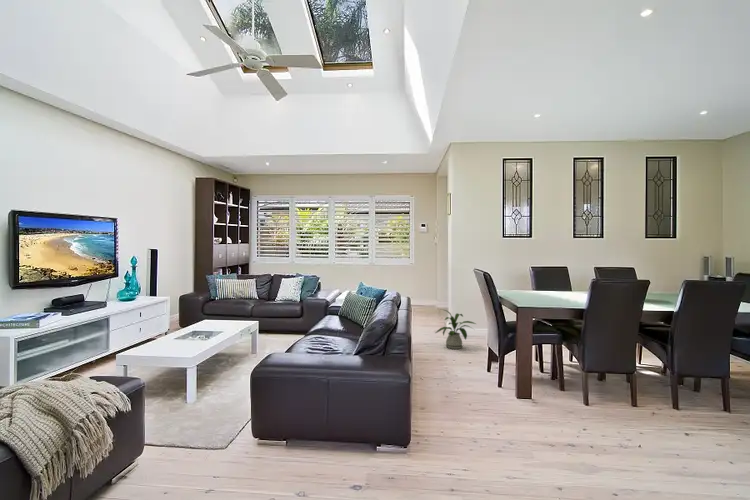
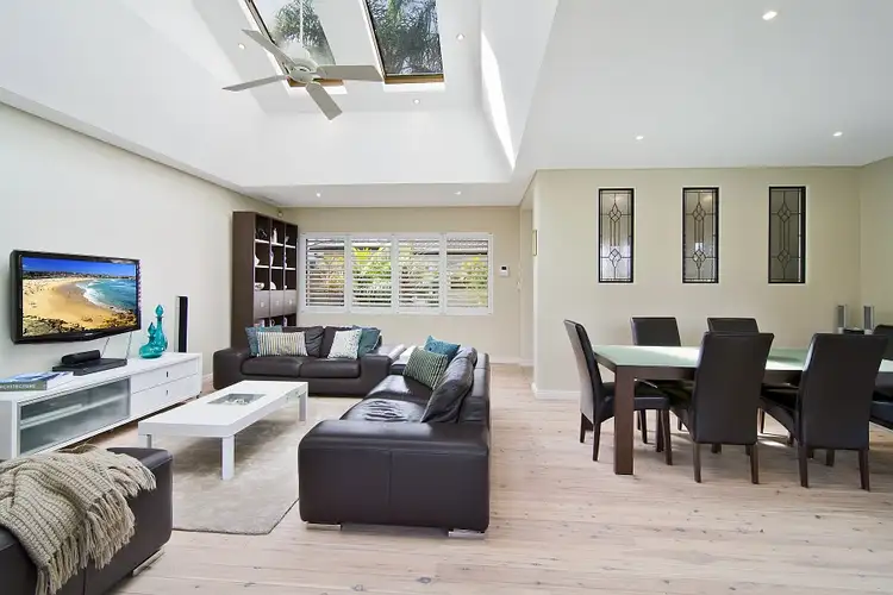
- house plant (456, 329)
